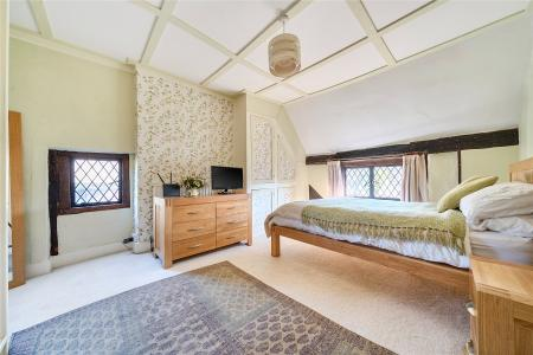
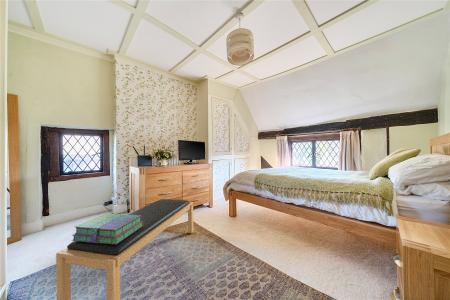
+ stack of books (110, 226)
+ bench (147, 236)
